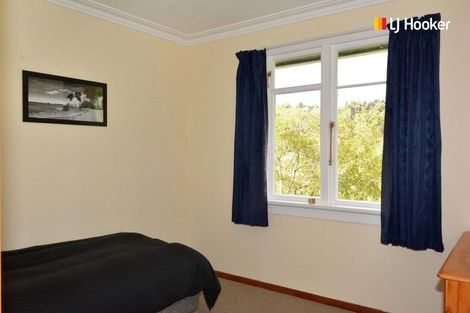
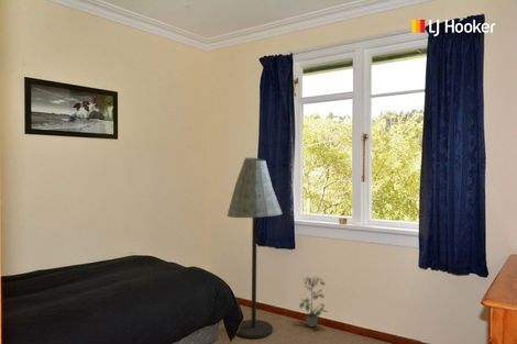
+ floor lamp (254, 244)
+ potted plant (311, 301)
